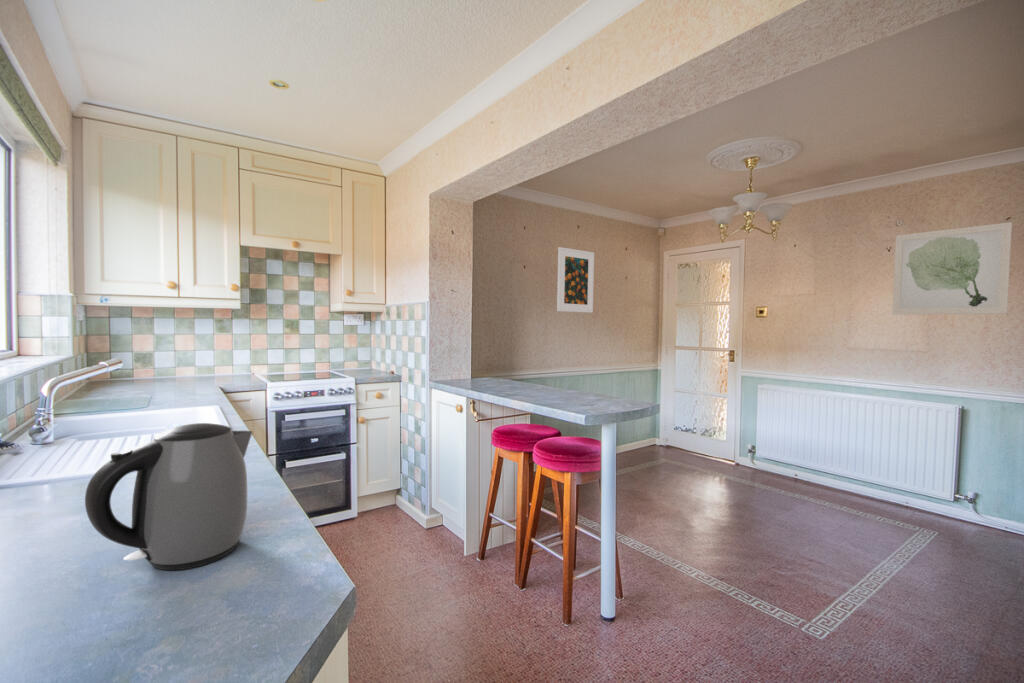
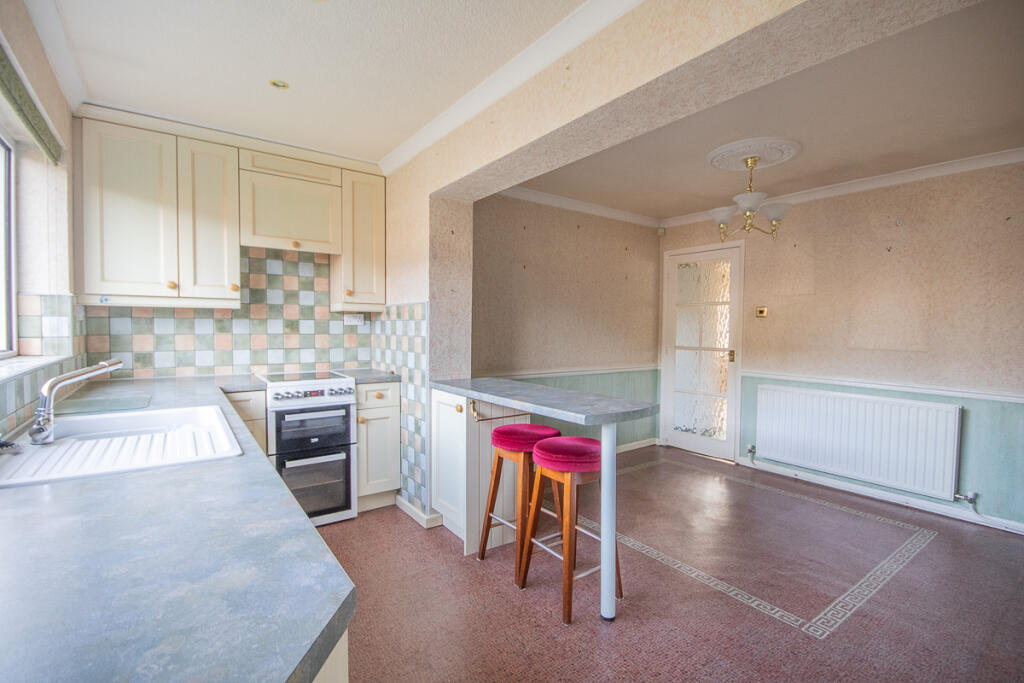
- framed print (576, 281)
- kettle (178, 492)
- wall art (947, 271)
